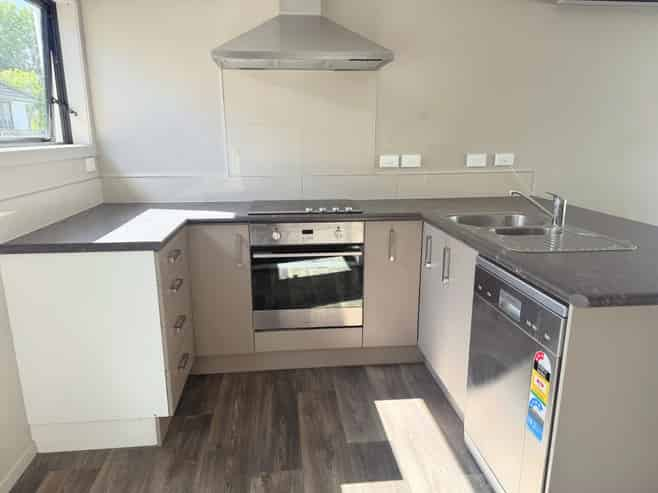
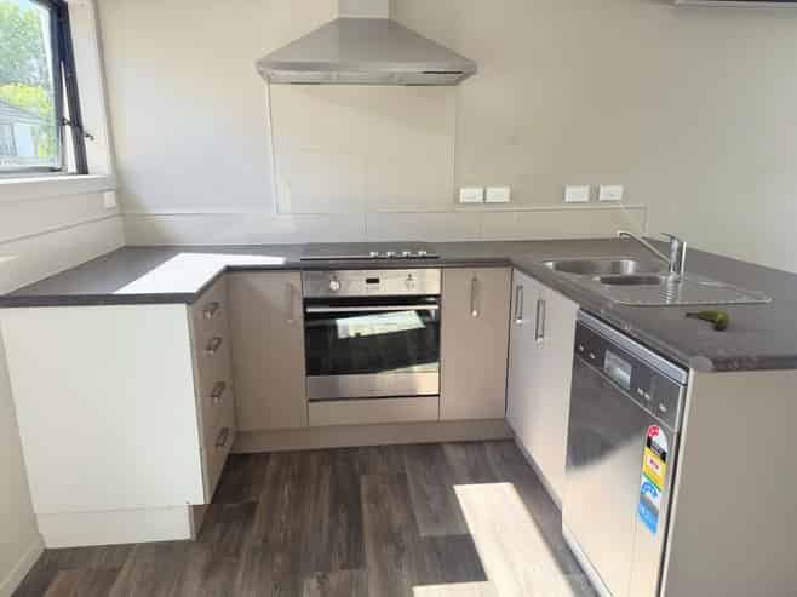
+ banana (709, 316)
